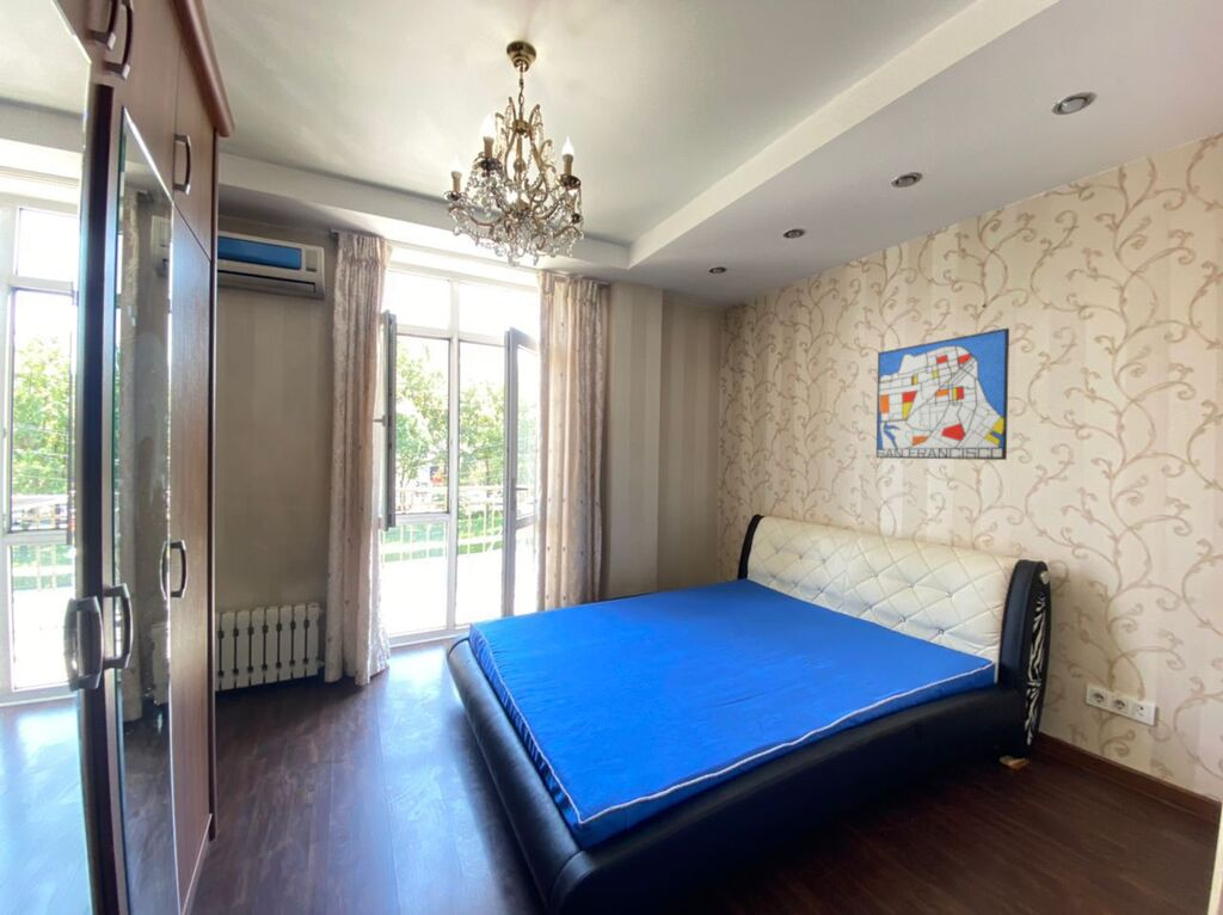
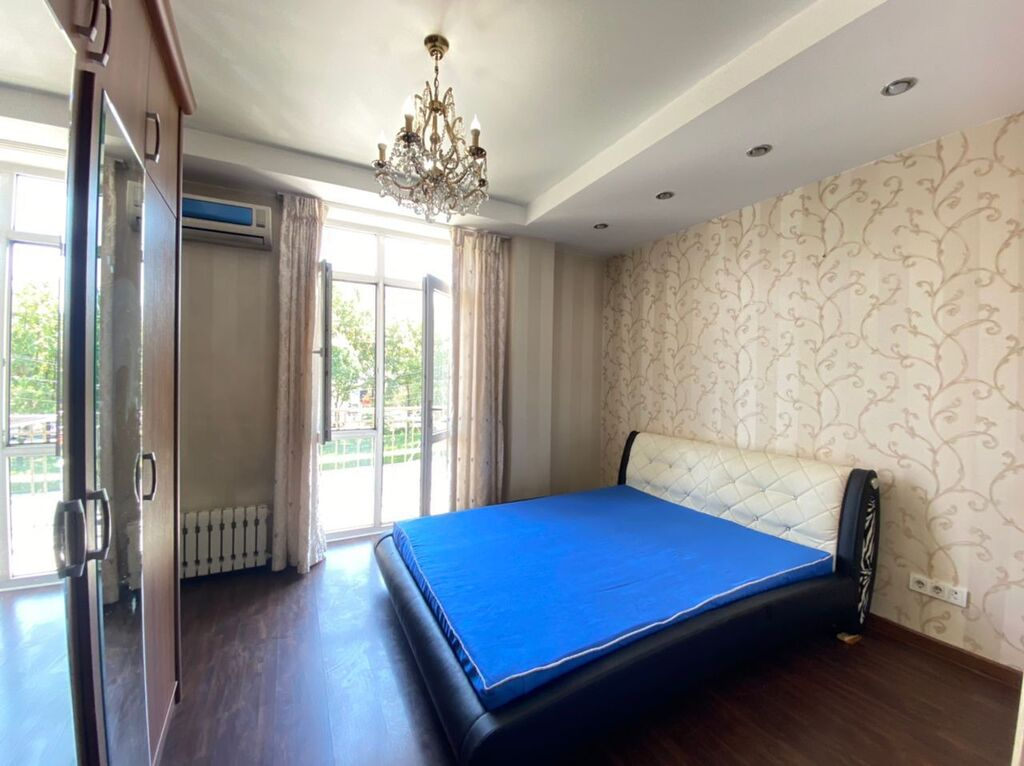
- wall art (934, 400)
